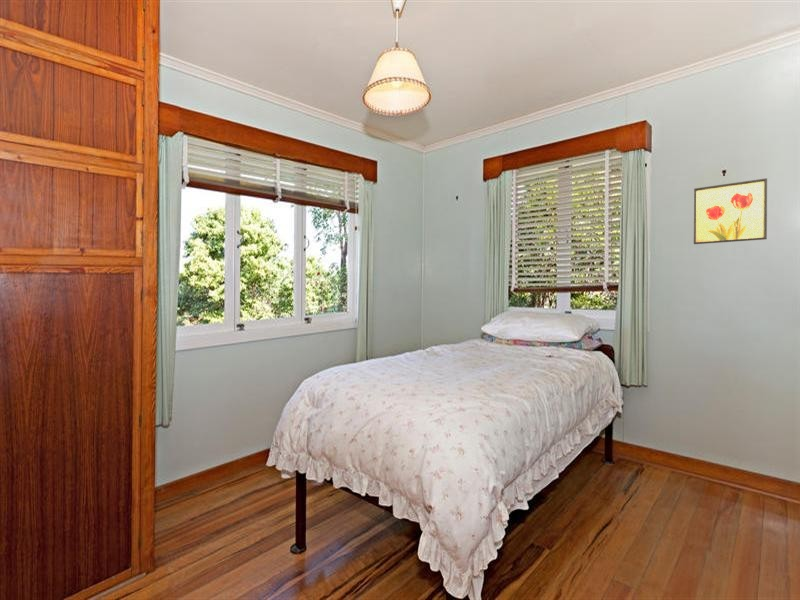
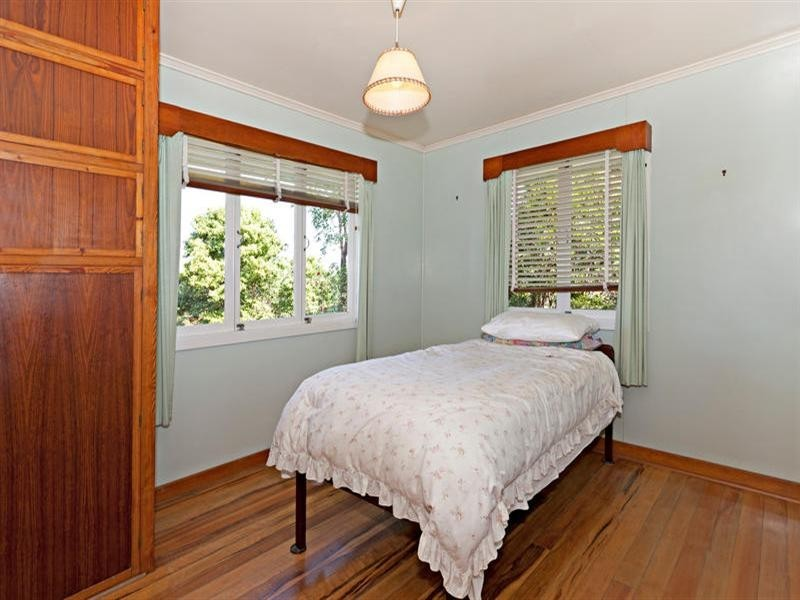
- wall art (728, 213)
